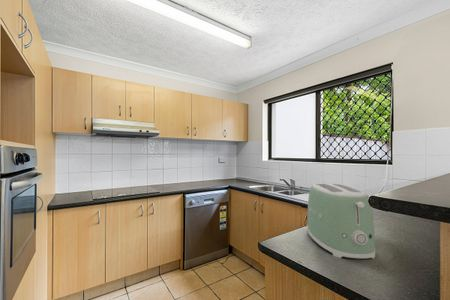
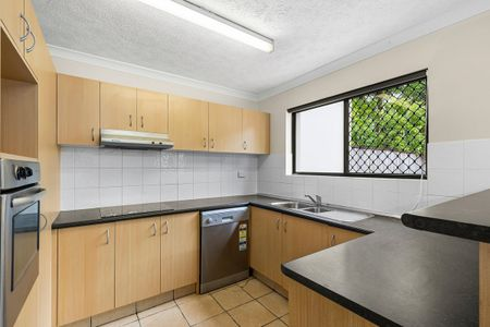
- toaster (336, 213)
